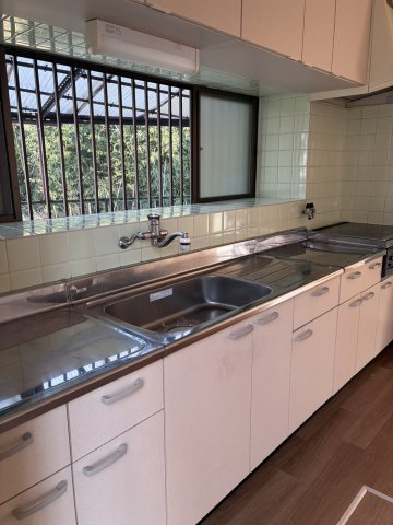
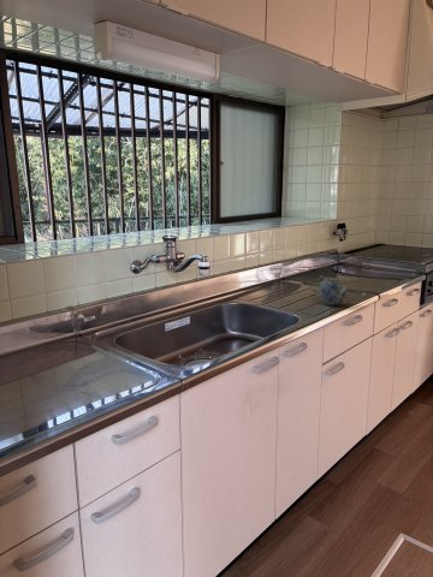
+ teapot (332, 290)
